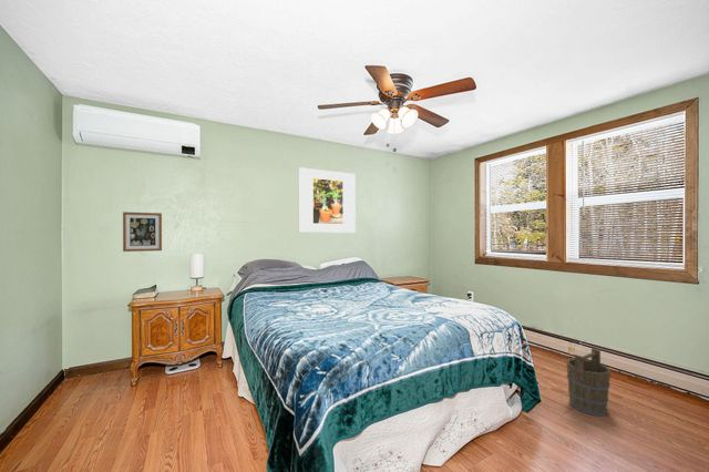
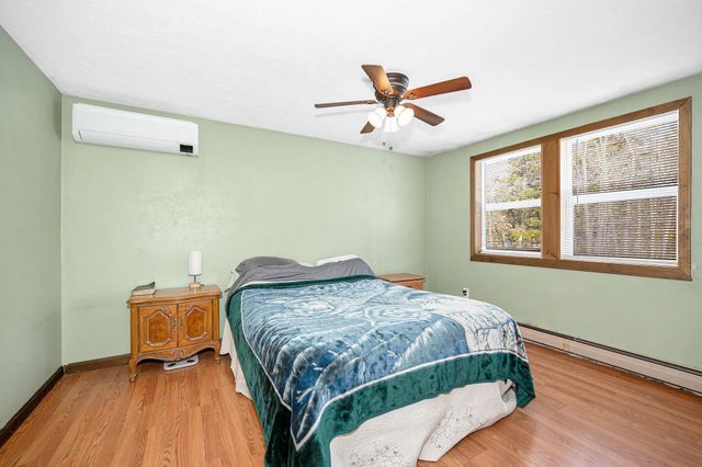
- wall art (143, 232)
- bucket (587, 379)
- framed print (328, 202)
